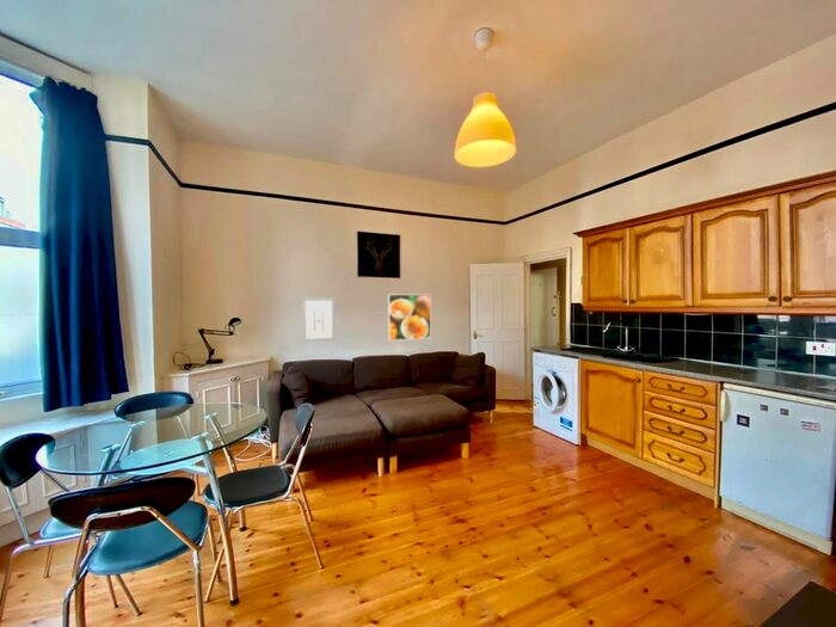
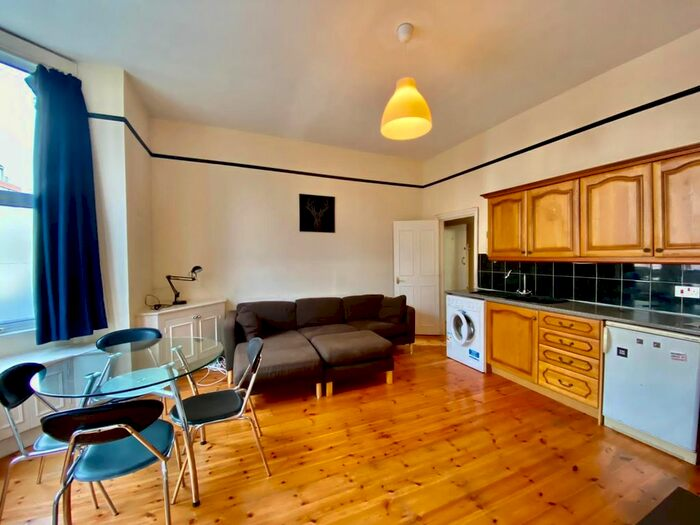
- wall art (318, 319)
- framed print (410, 316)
